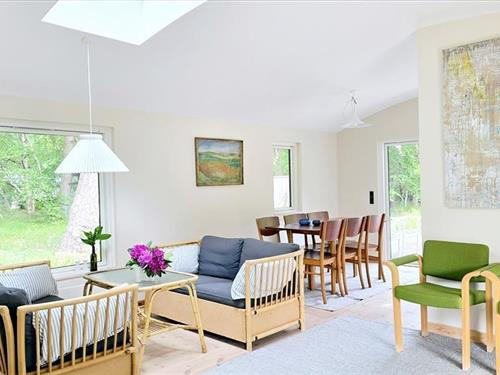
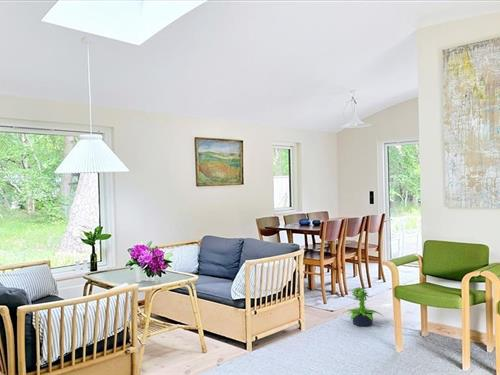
+ potted plant (361, 304)
